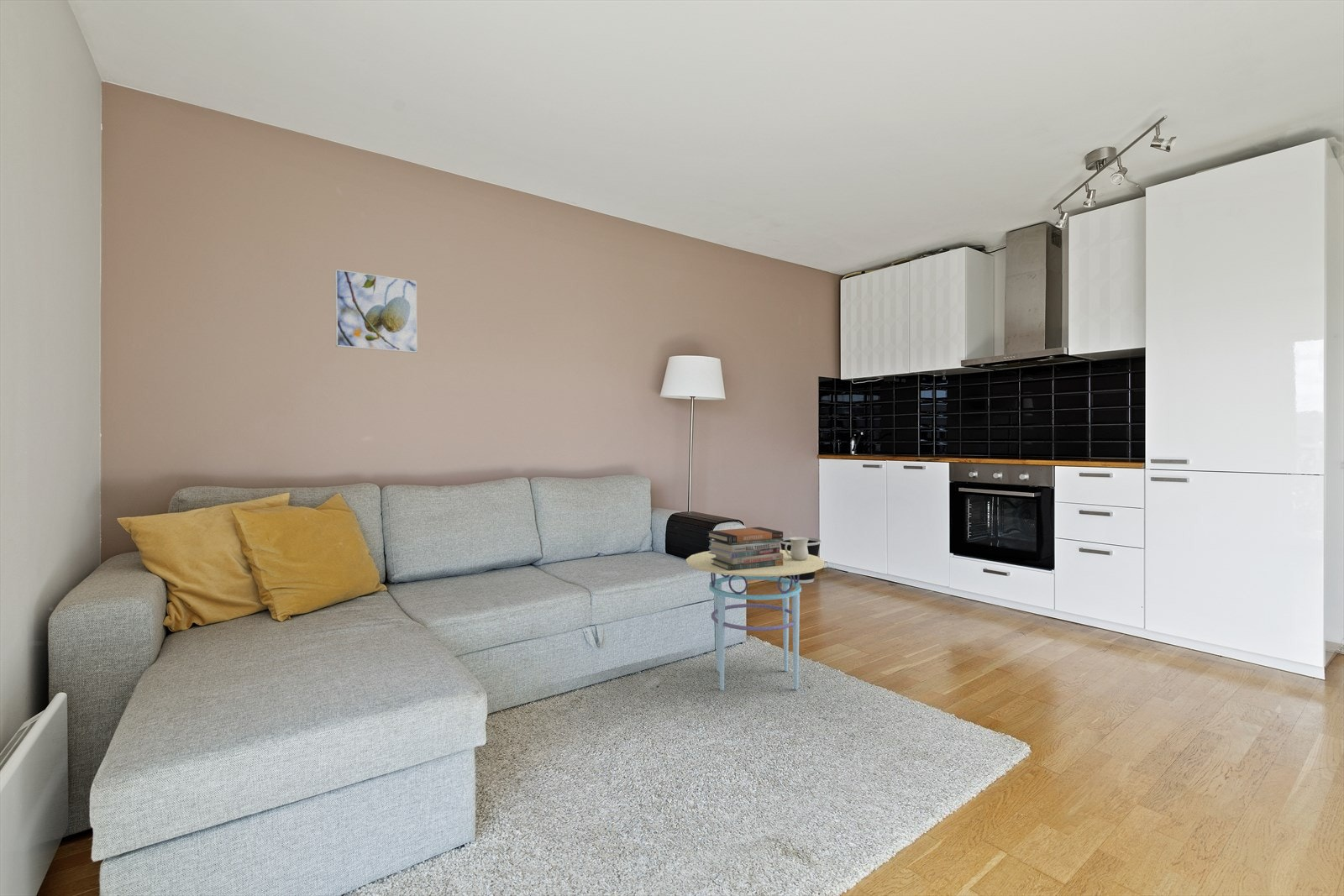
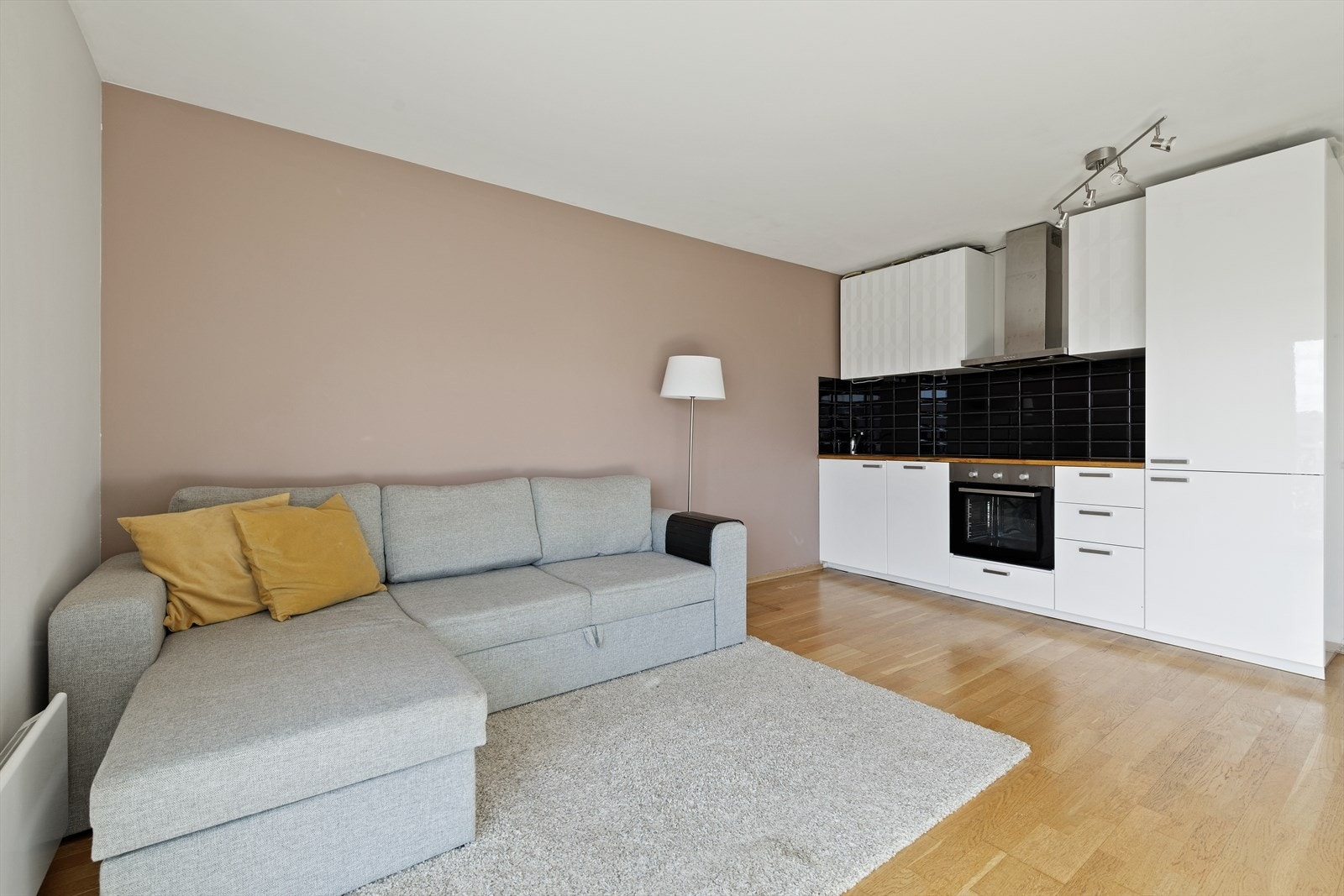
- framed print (377, 312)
- book stack (744, 548)
- wastebasket (808, 553)
- side table (754, 626)
- mug (795, 548)
